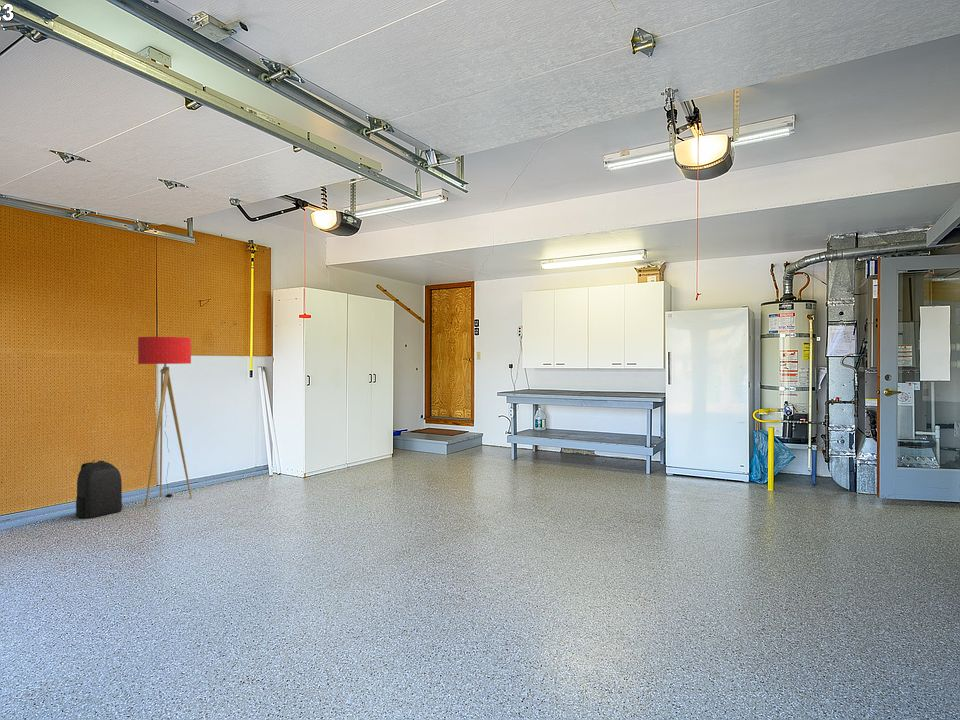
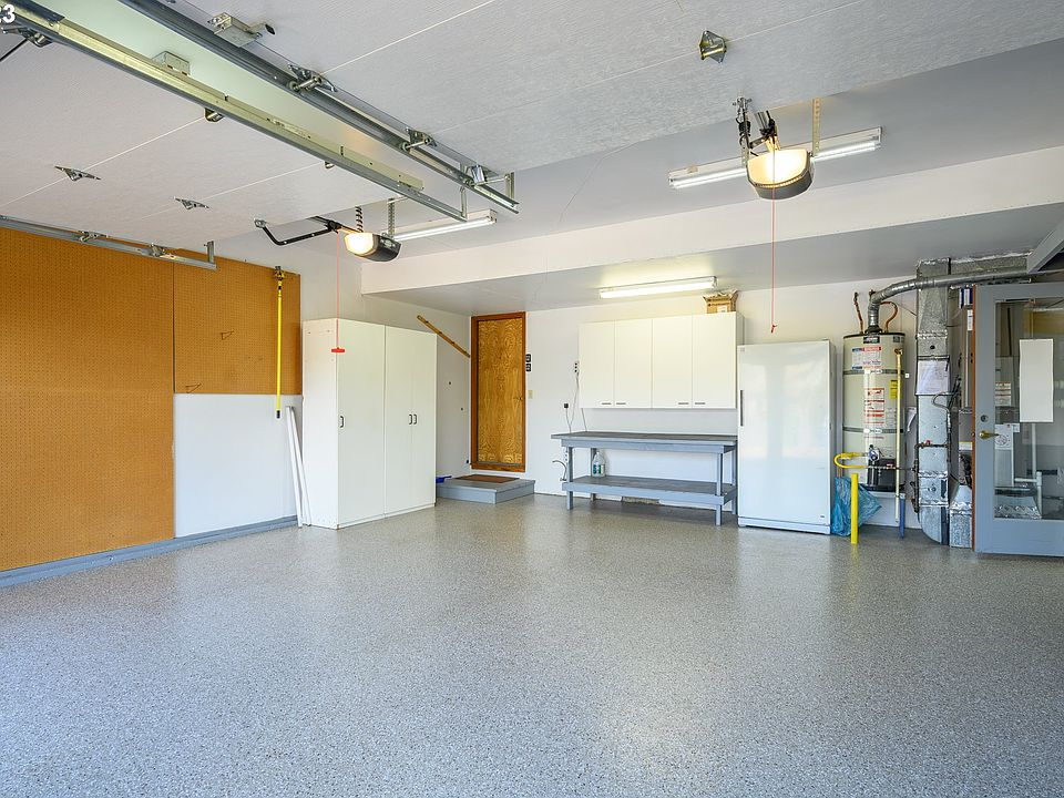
- backpack (97, 486)
- floor lamp (166, 416)
